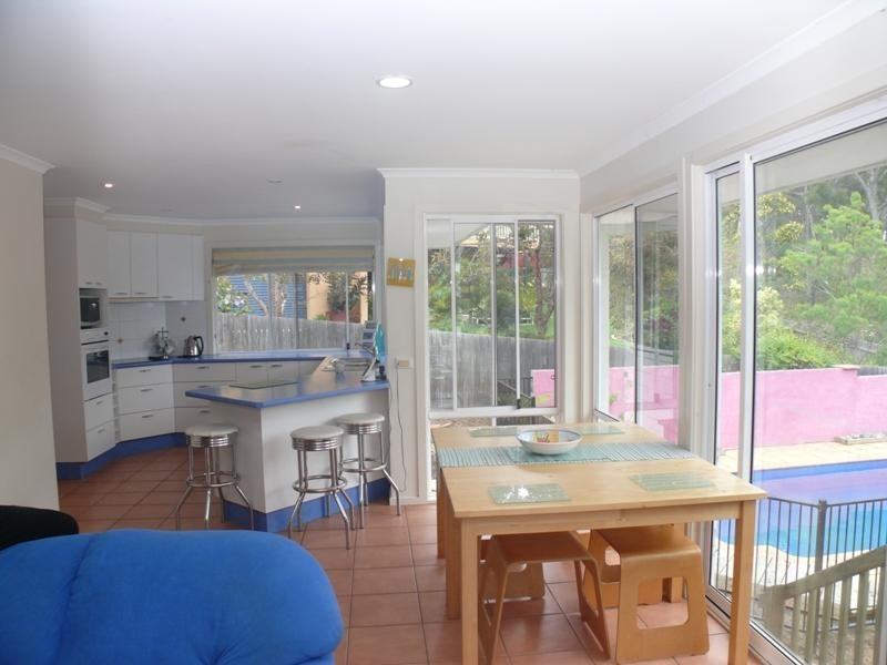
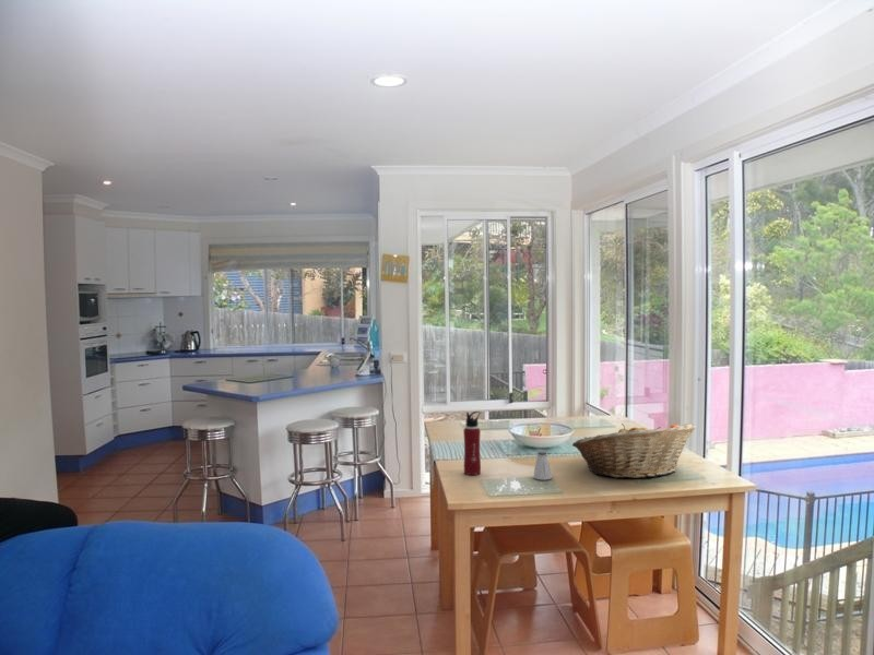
+ saltshaker (542, 464)
+ fruit basket (634, 444)
+ water bottle (472, 442)
